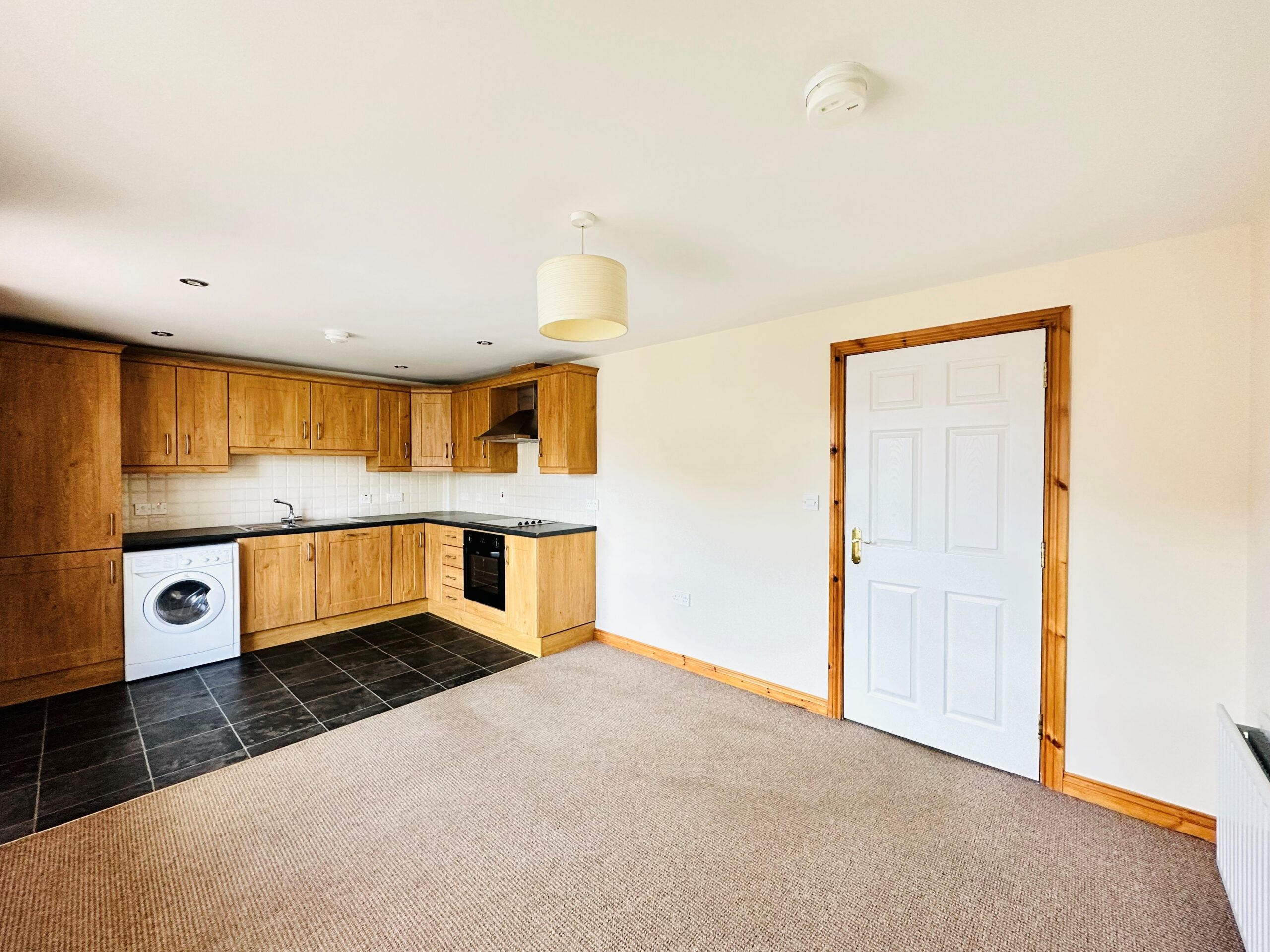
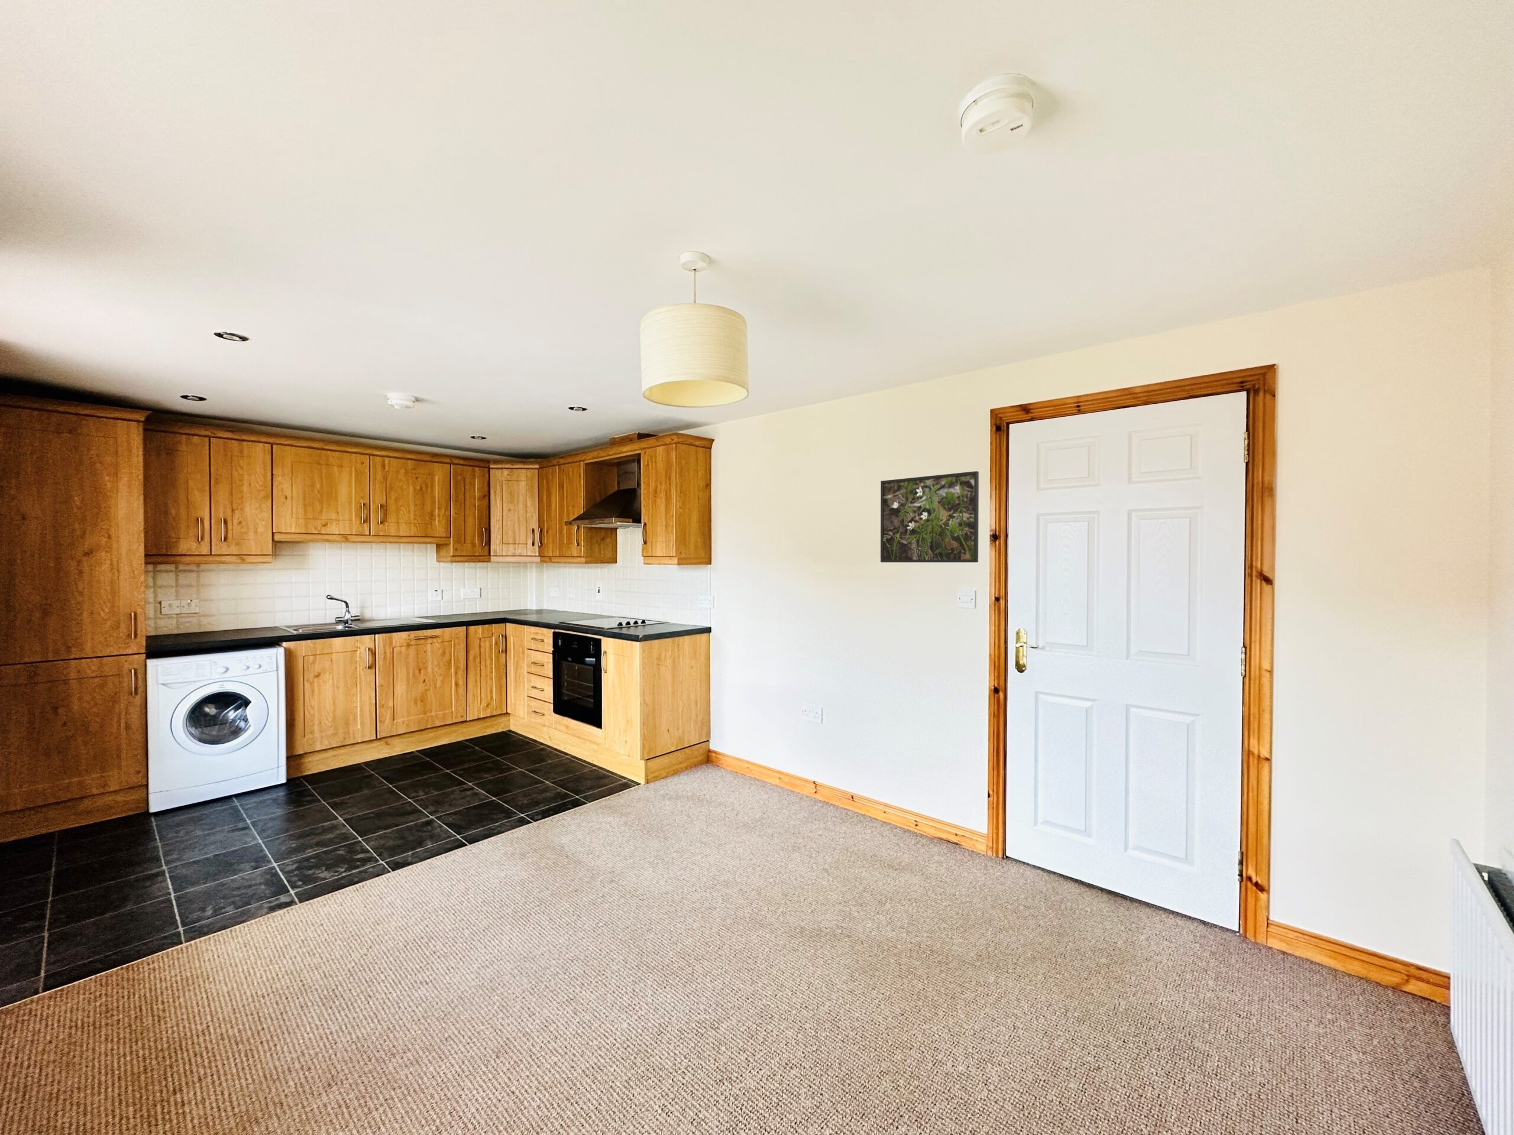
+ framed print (926, 519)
